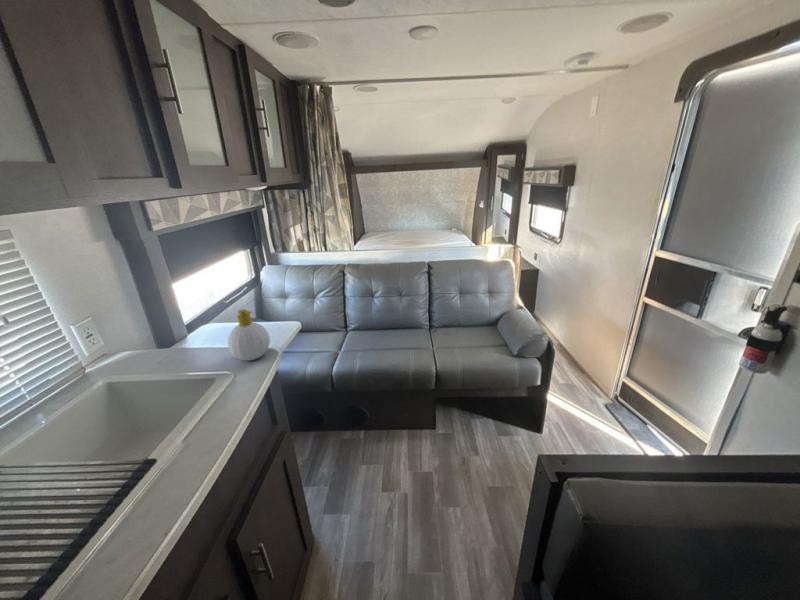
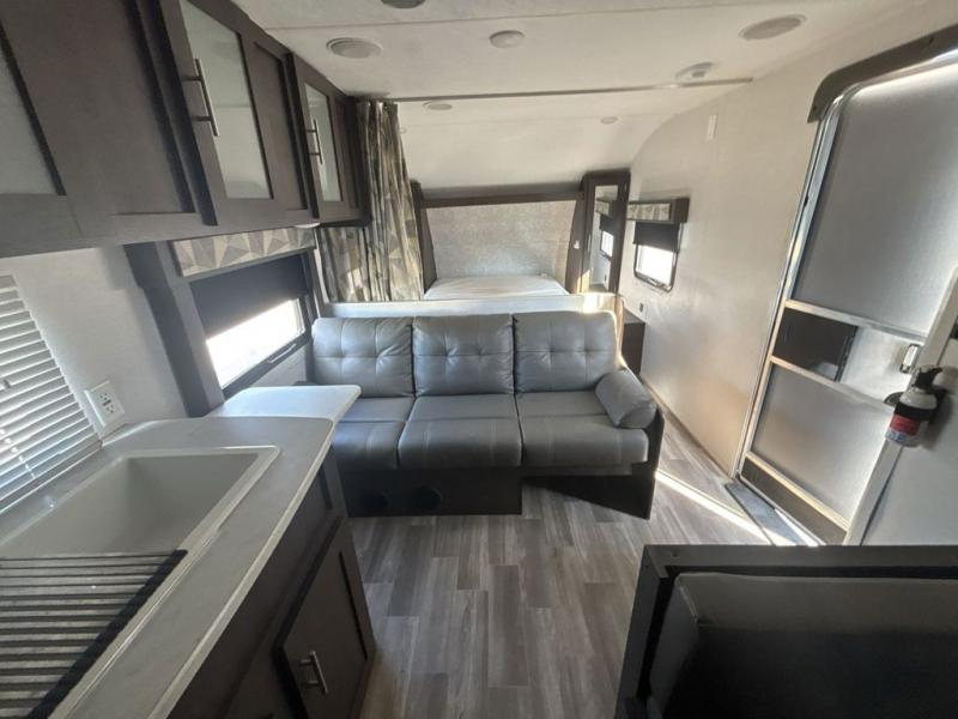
- soap bottle (247, 333)
